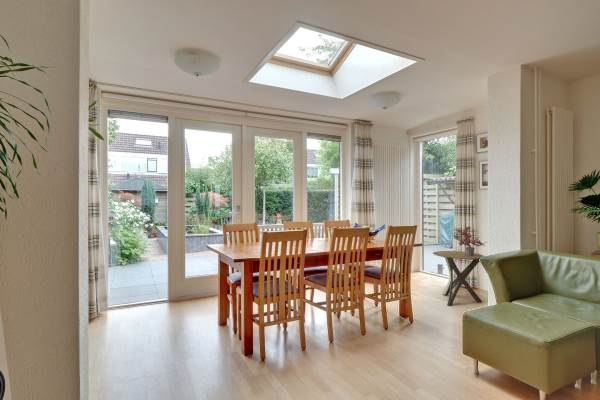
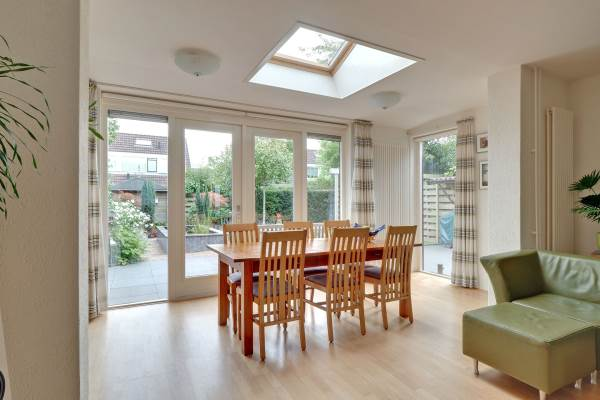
- potted plant (468, 237)
- side table (458, 277)
